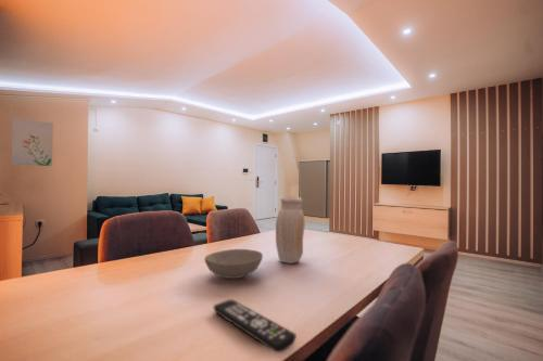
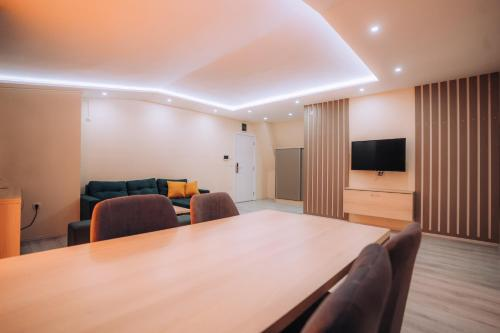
- wall art (33, 142)
- remote control (250, 322)
- bowl (233, 266)
- vase (281, 225)
